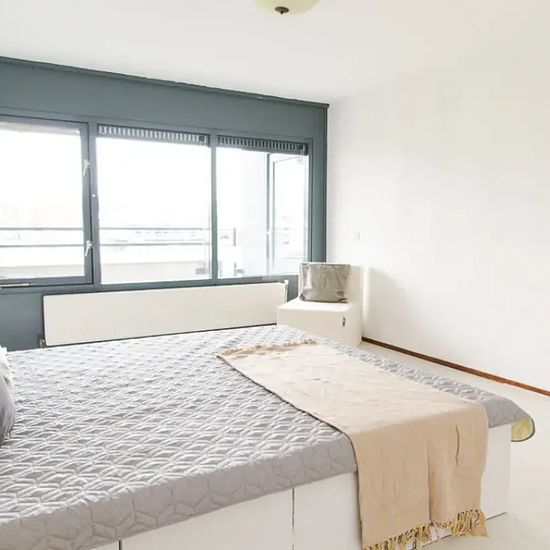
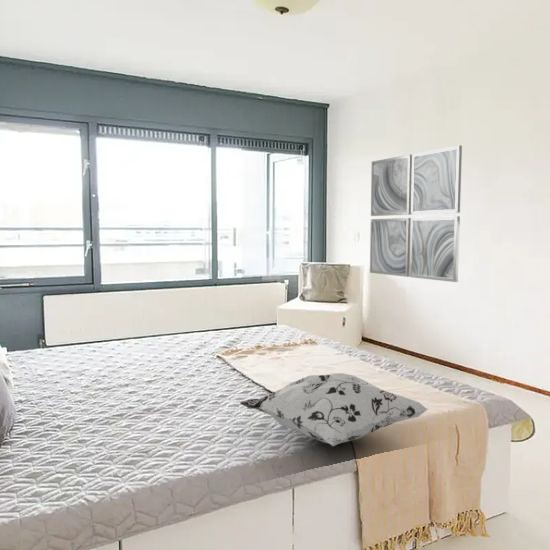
+ decorative pillow (331, 406)
+ wall art (410, 214)
